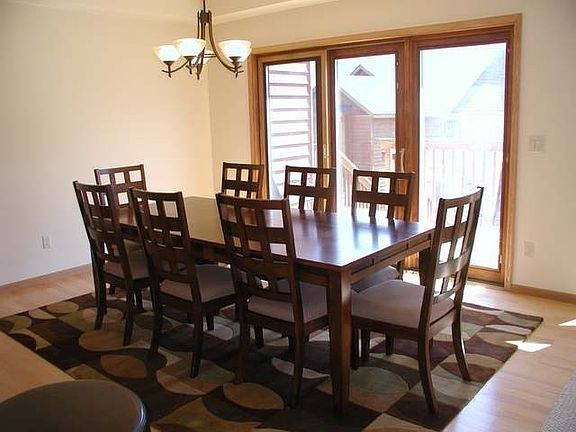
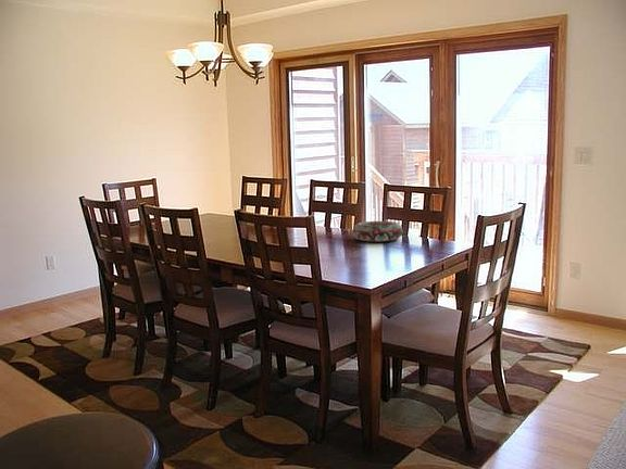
+ decorative bowl (377, 231)
